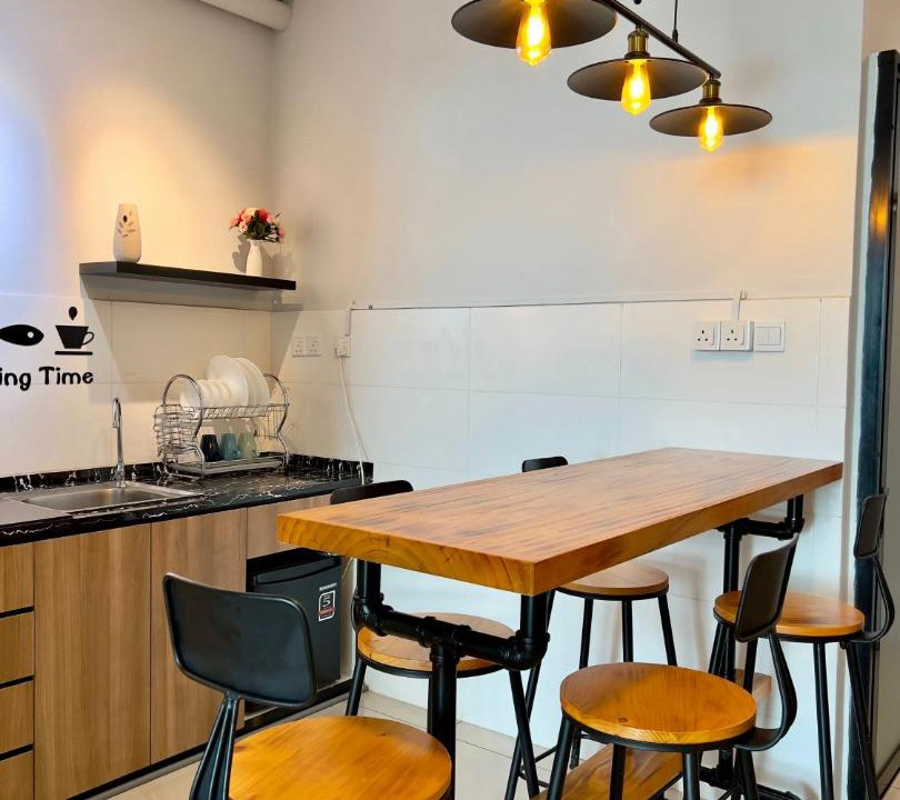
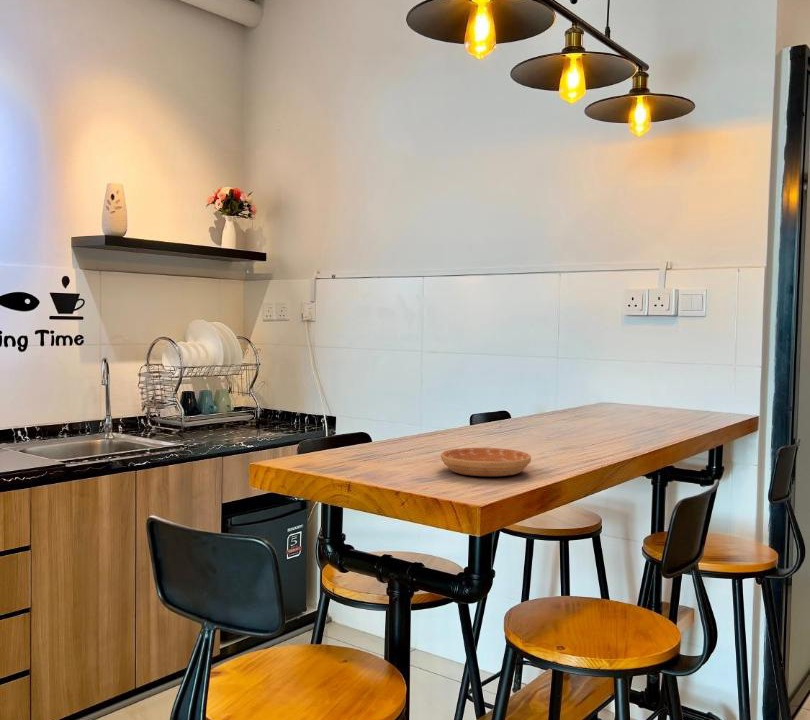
+ saucer (485, 462)
